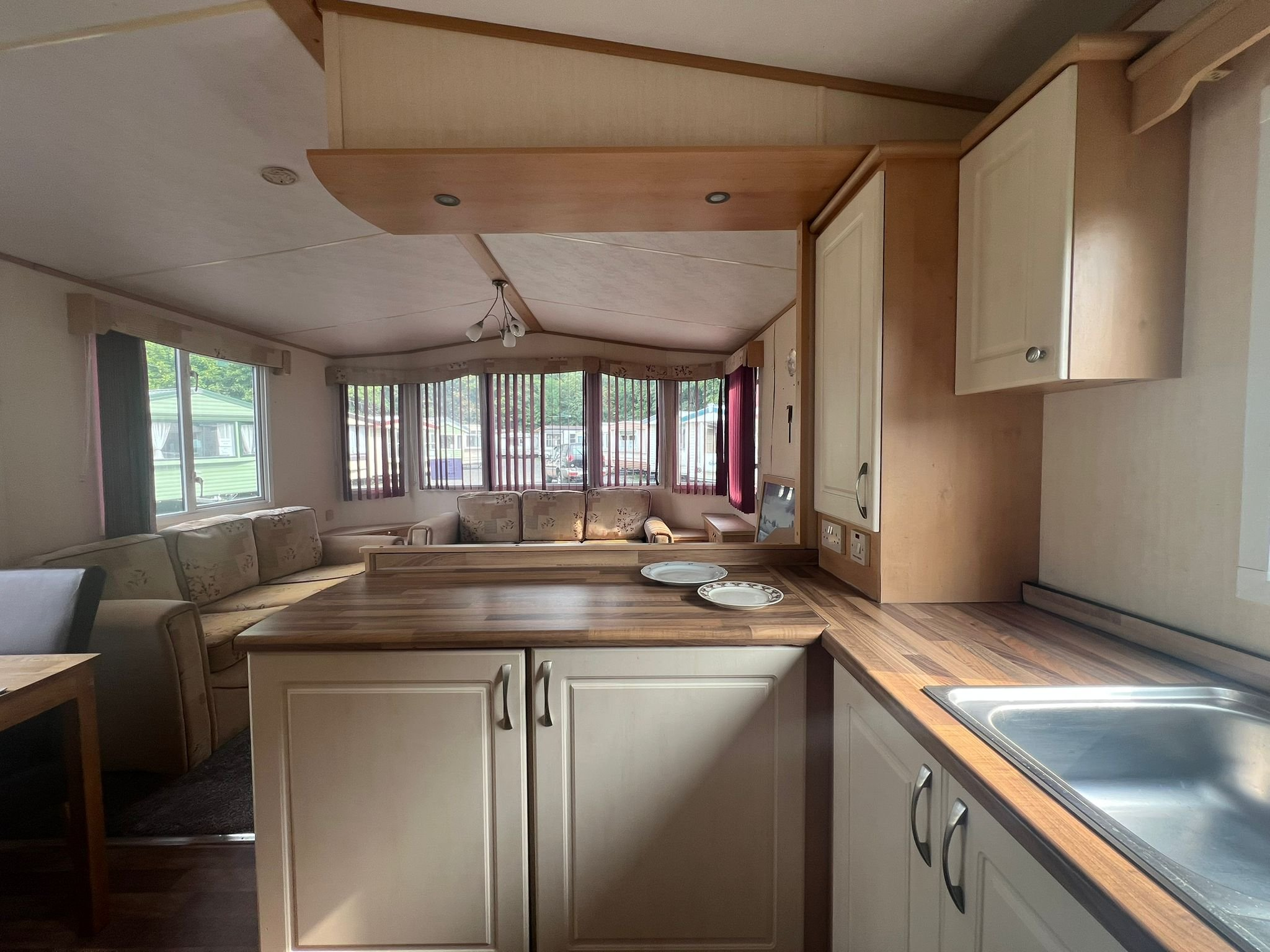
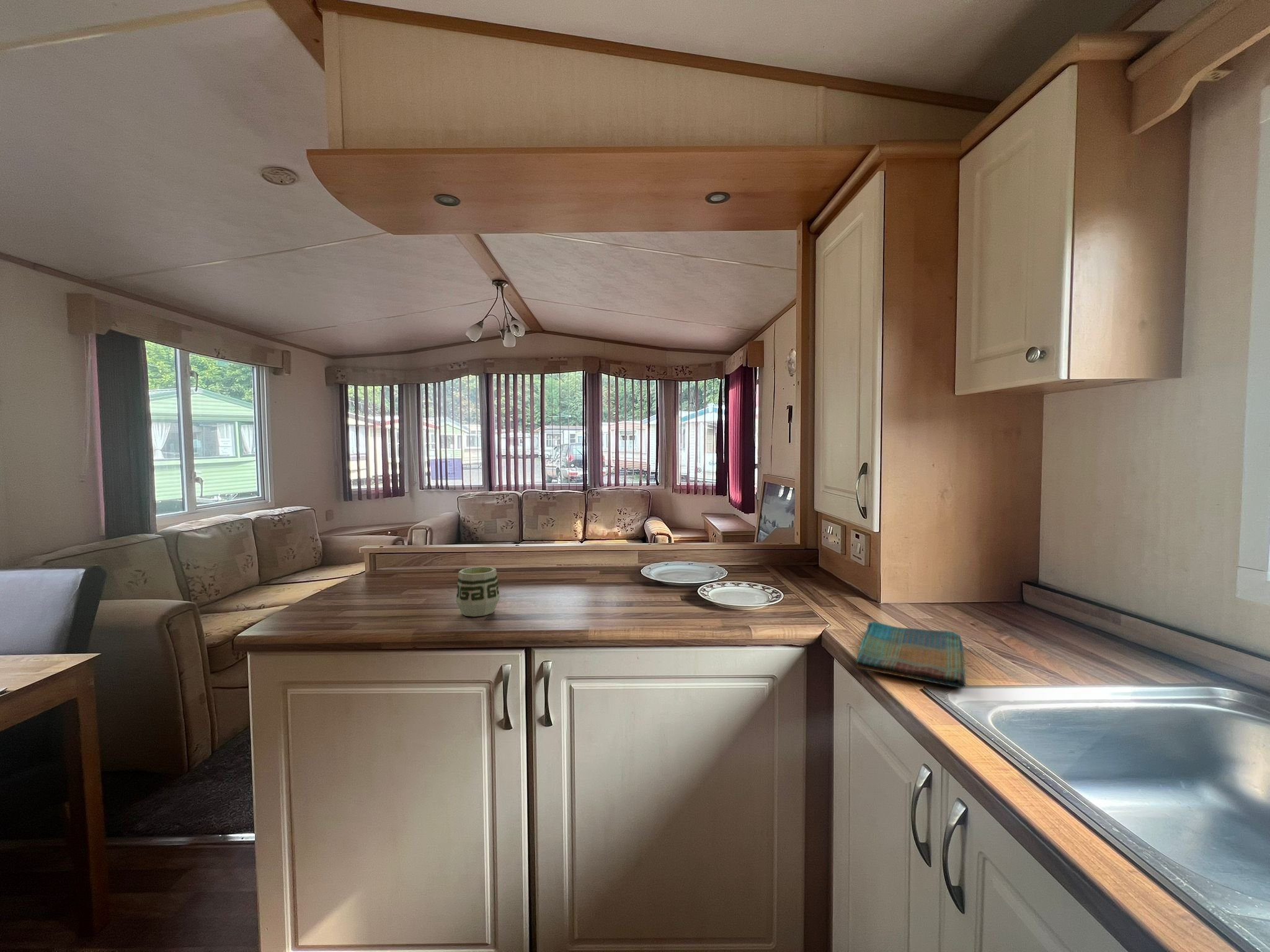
+ dish towel (910, 650)
+ cup (477, 591)
